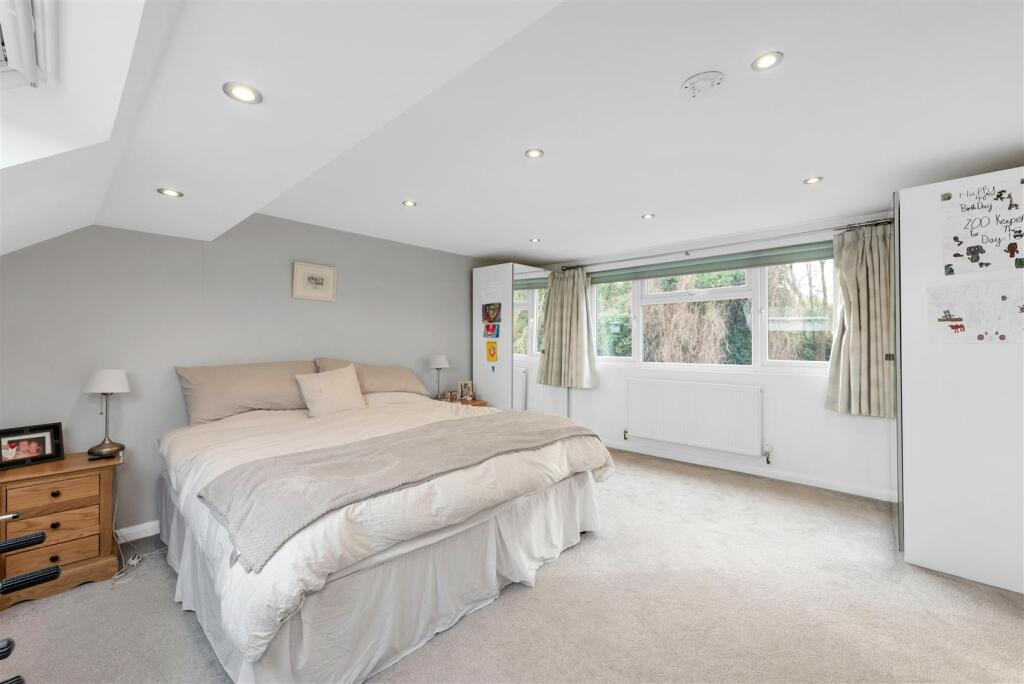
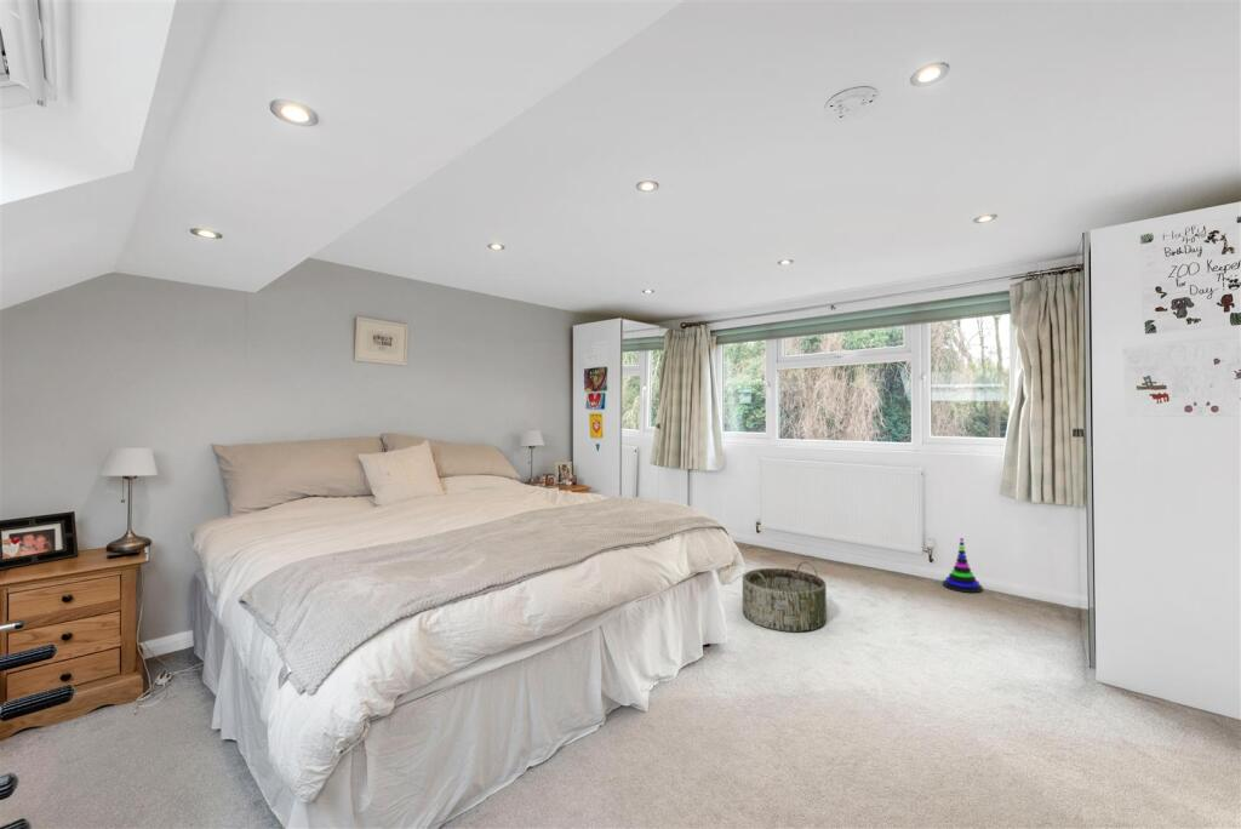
+ stacking toy (961, 562)
+ basket (783, 590)
